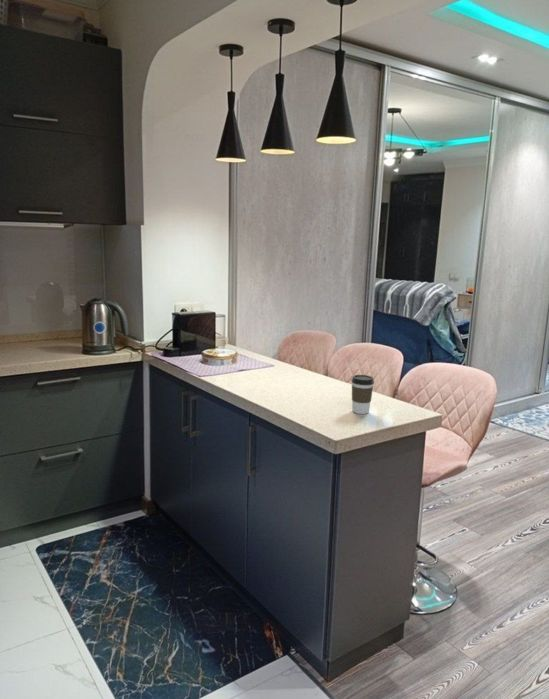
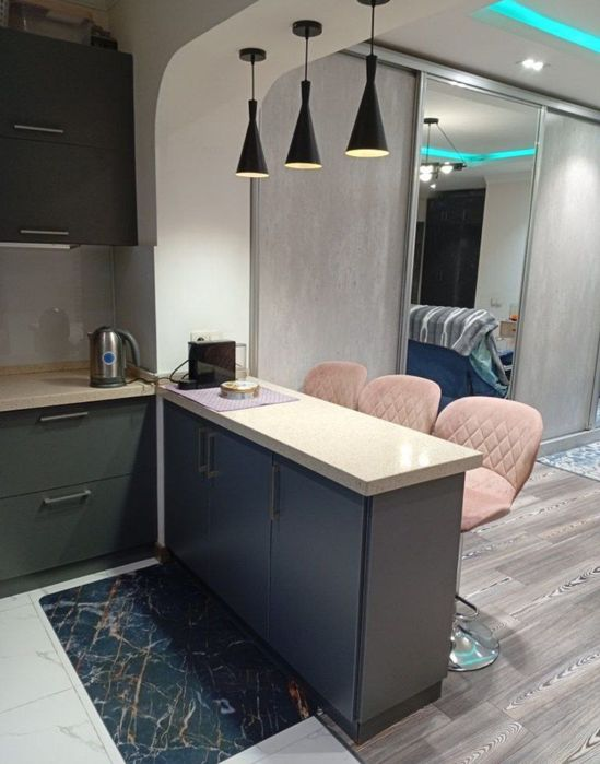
- coffee cup (361, 394)
